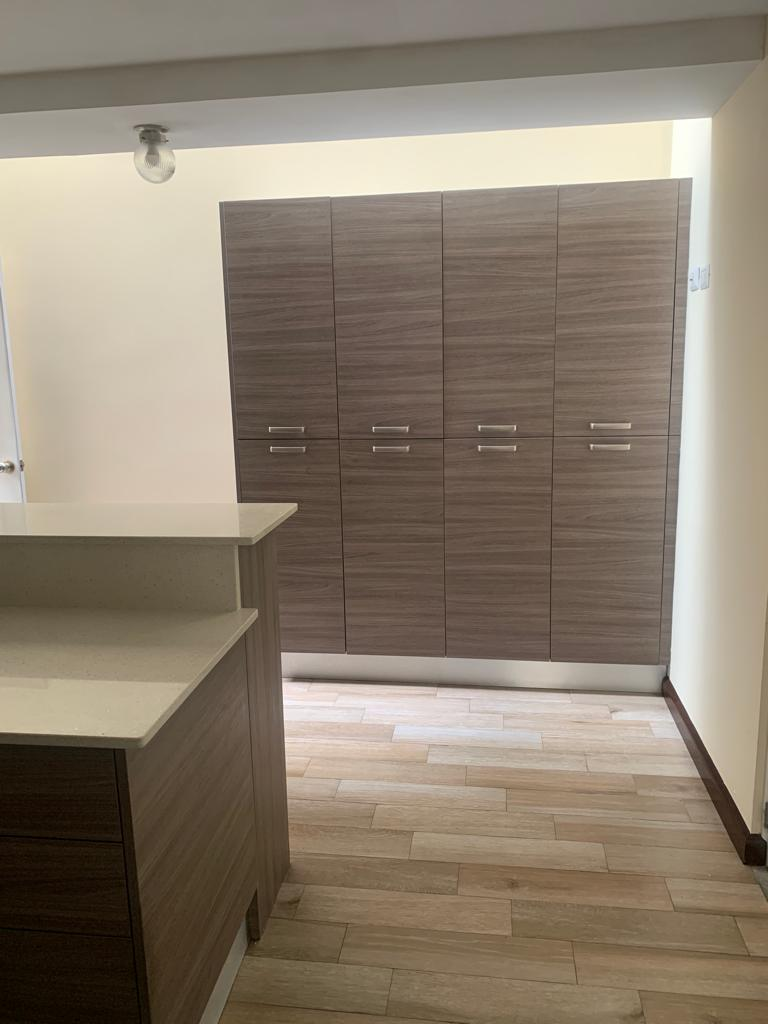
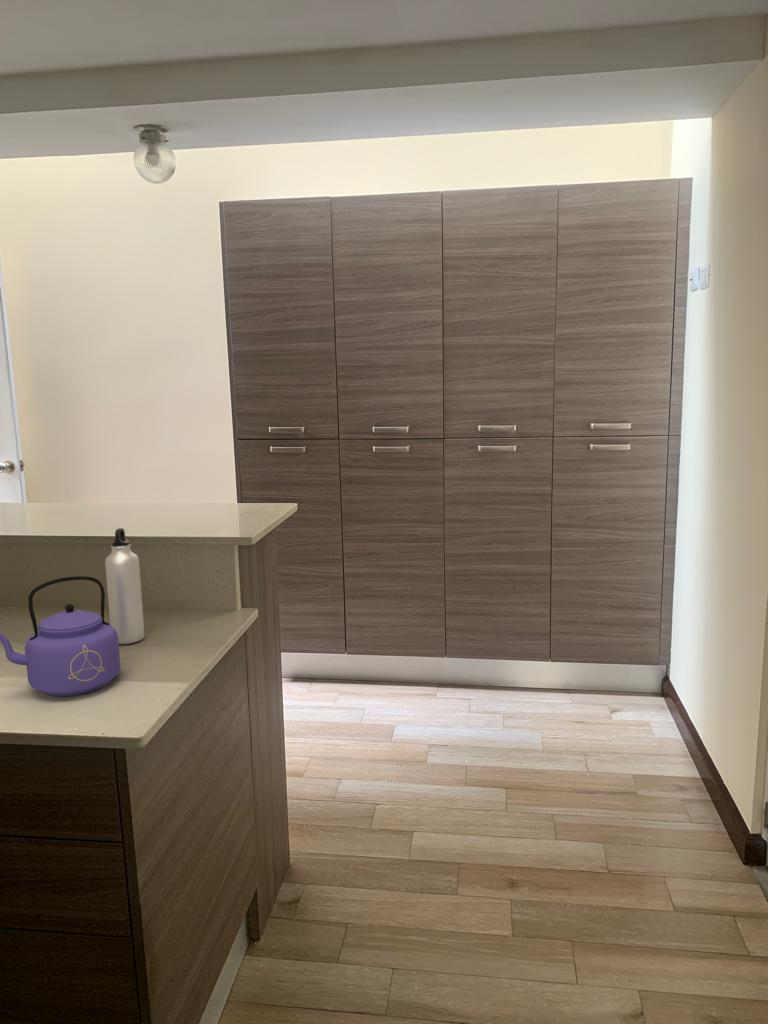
+ kettle (55, 633)
+ water bottle (123, 584)
